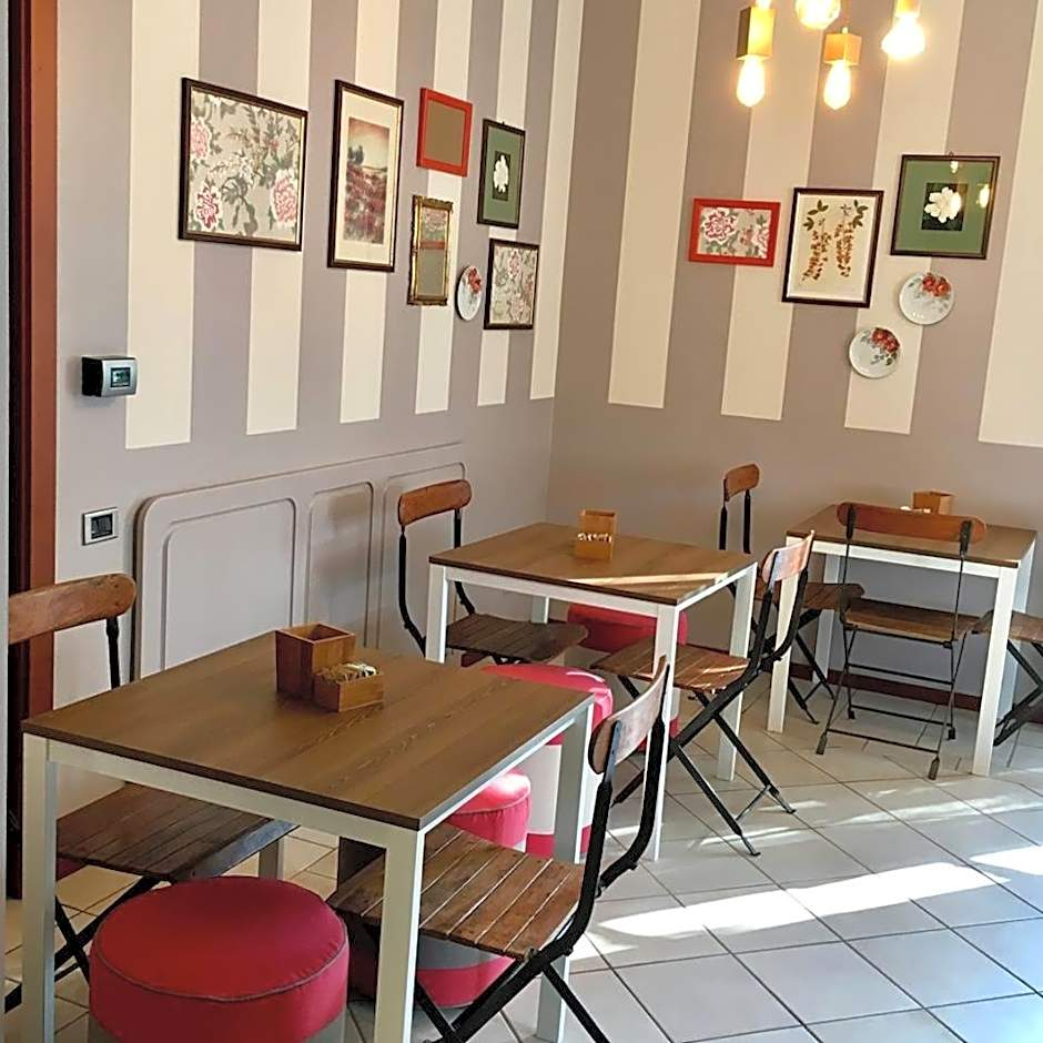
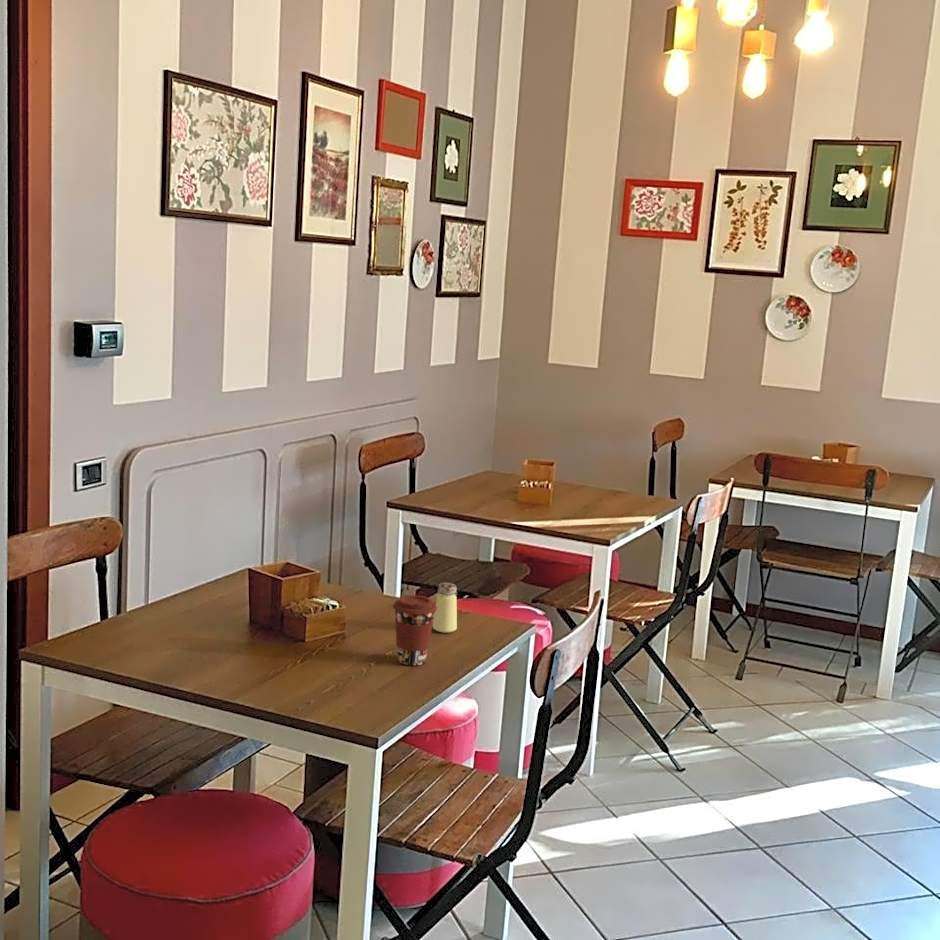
+ coffee cup (413, 630)
+ saltshaker (446, 606)
